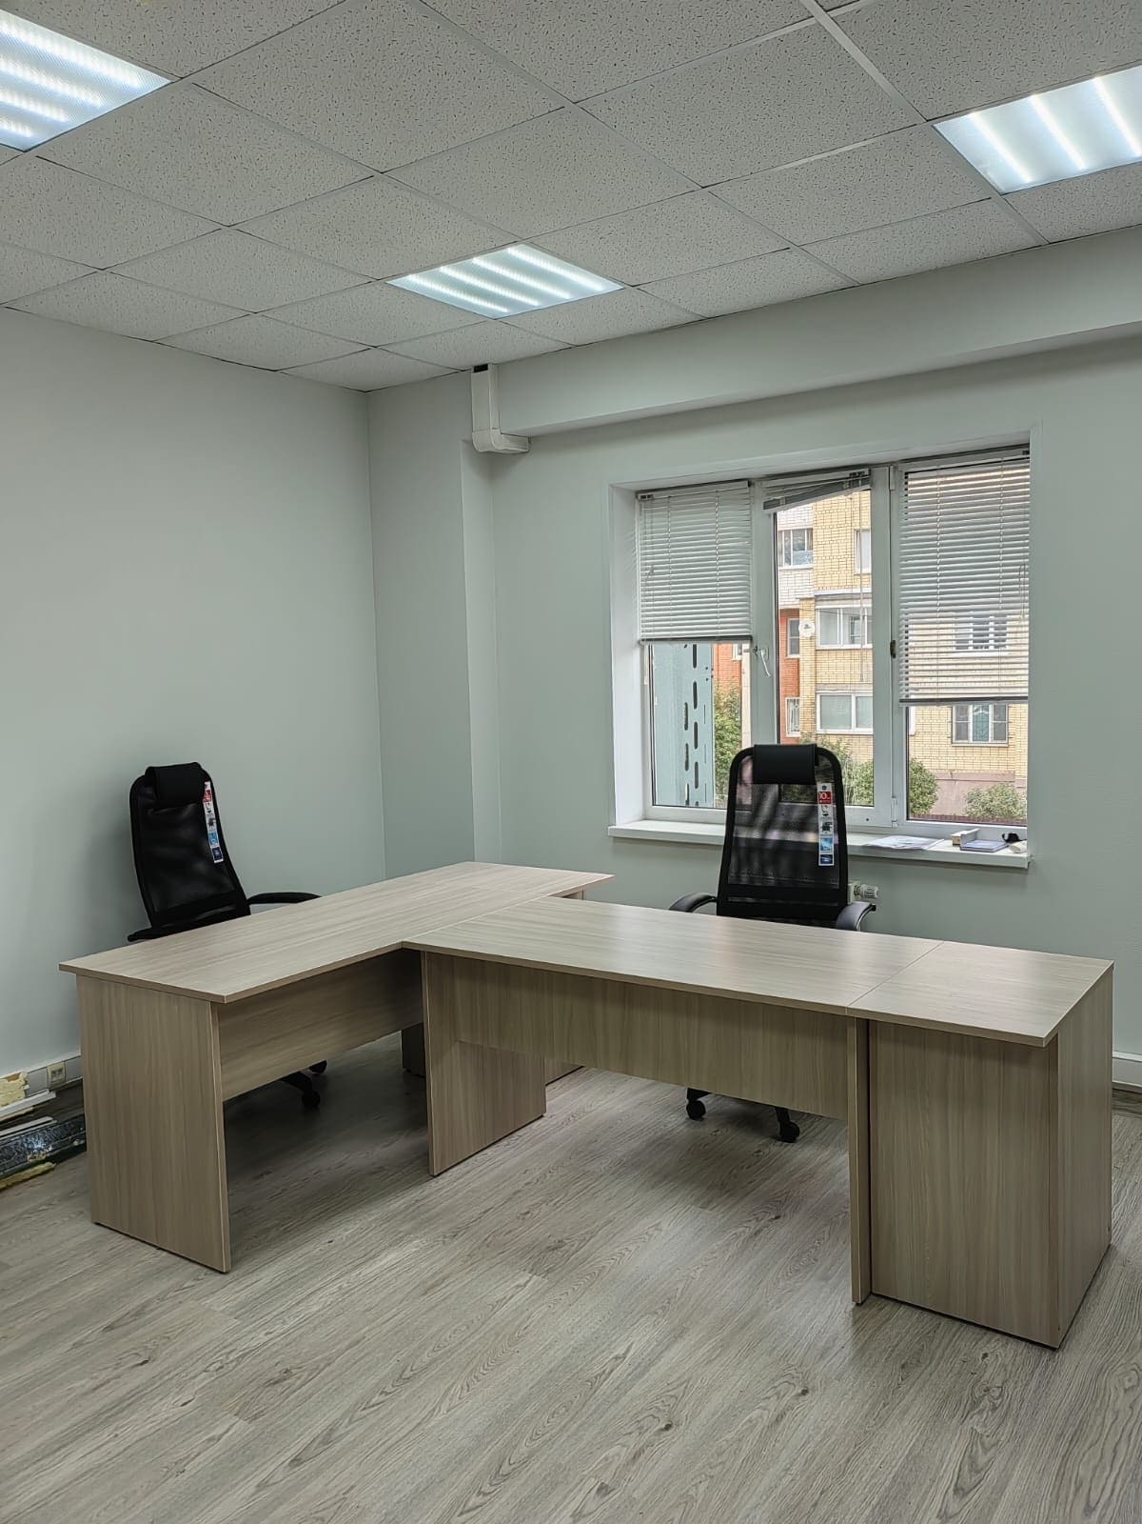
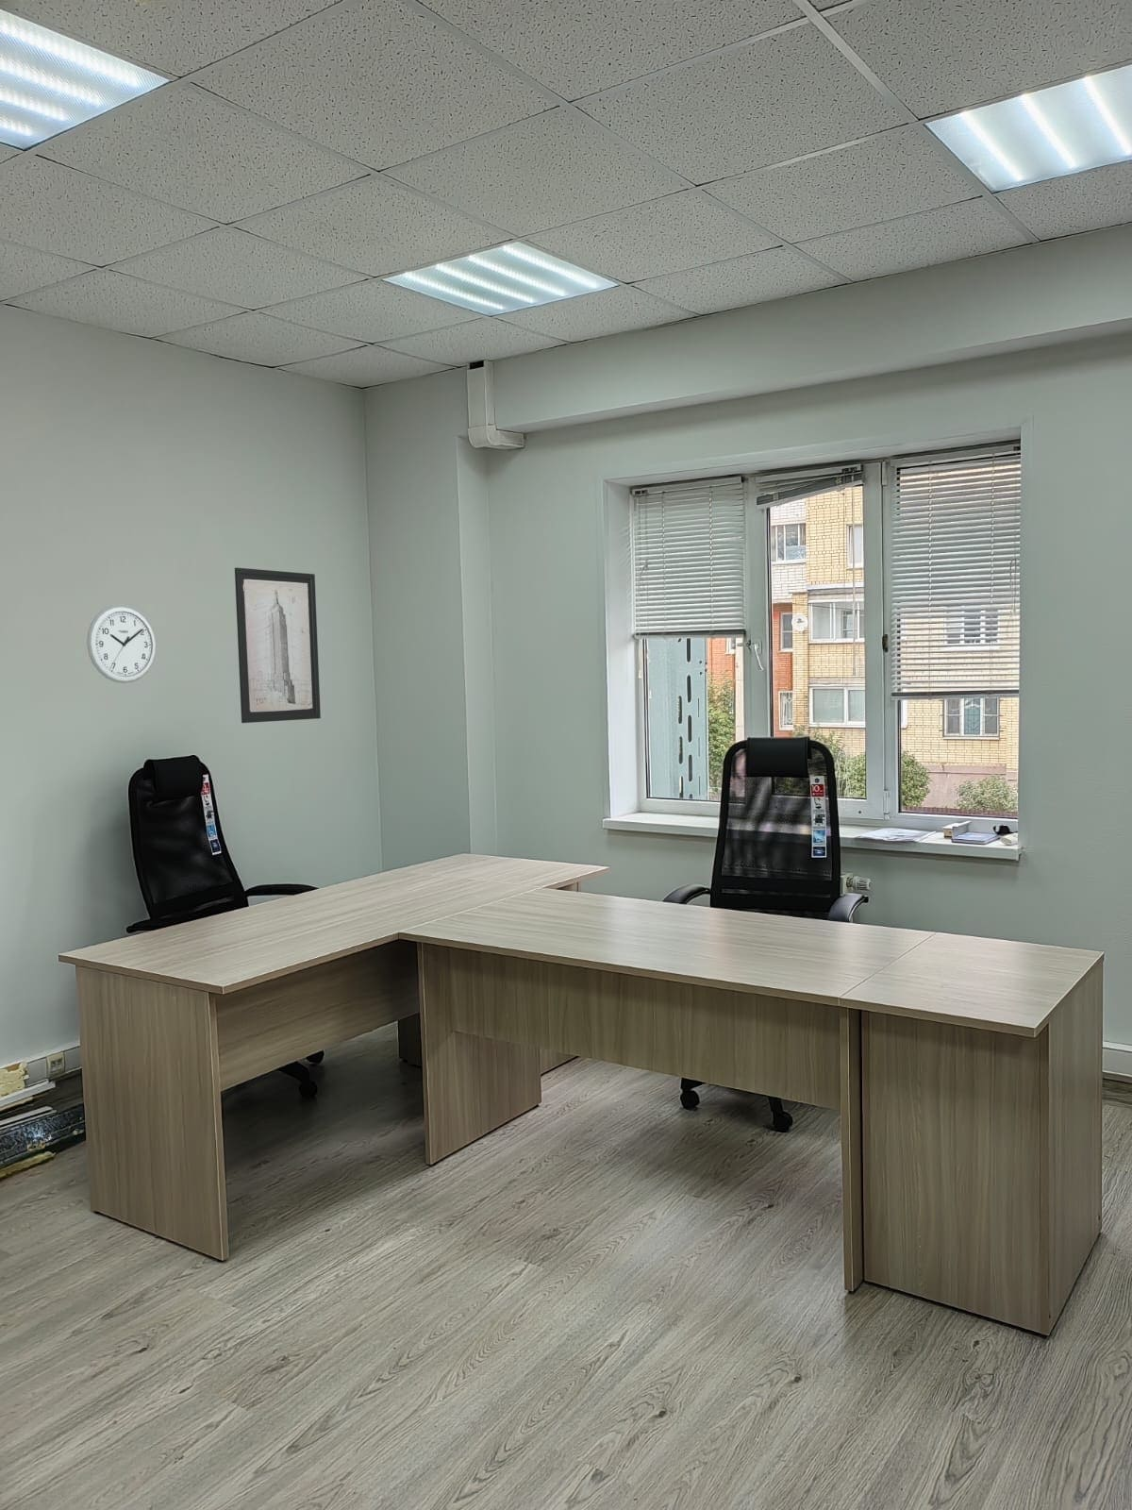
+ wall clock (124, 643)
+ wall art (279, 646)
